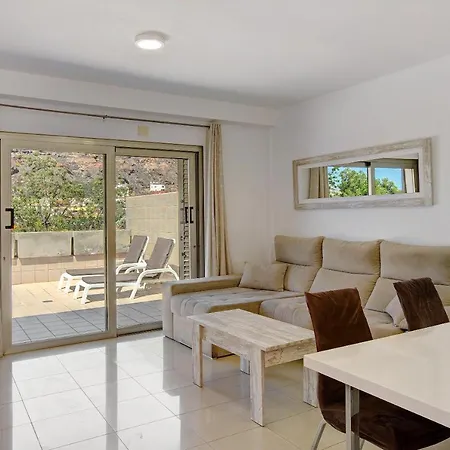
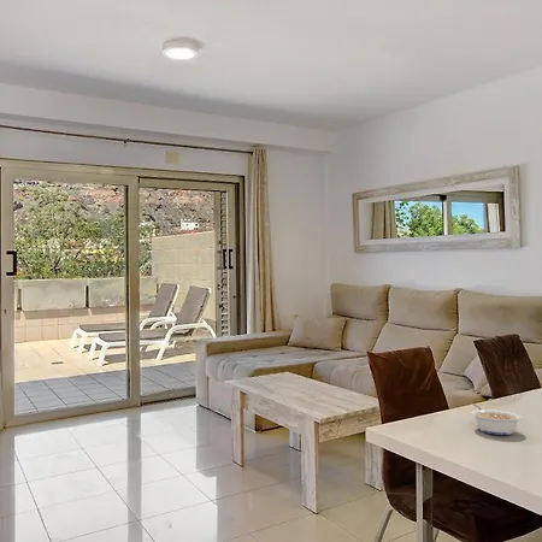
+ legume (494, 420)
